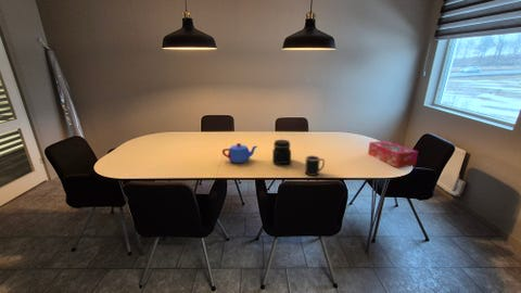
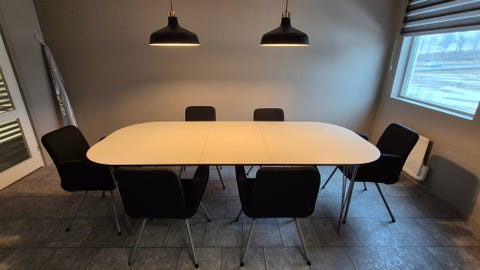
- tissue box (391, 153)
- mug (315, 165)
- jar (281, 151)
- teapot (240, 152)
